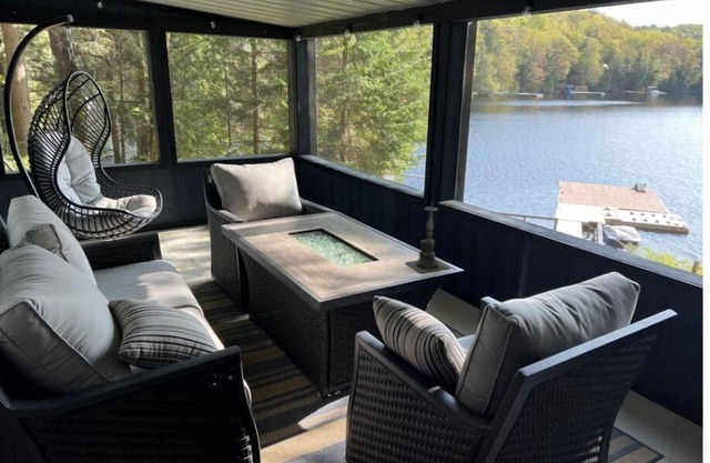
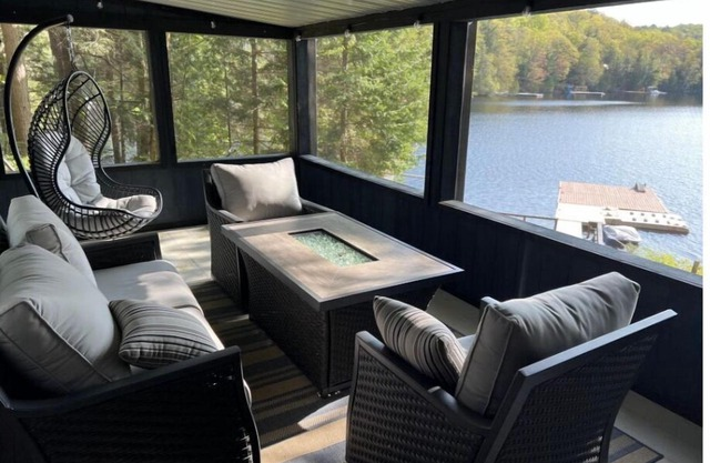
- candle holder (429, 232)
